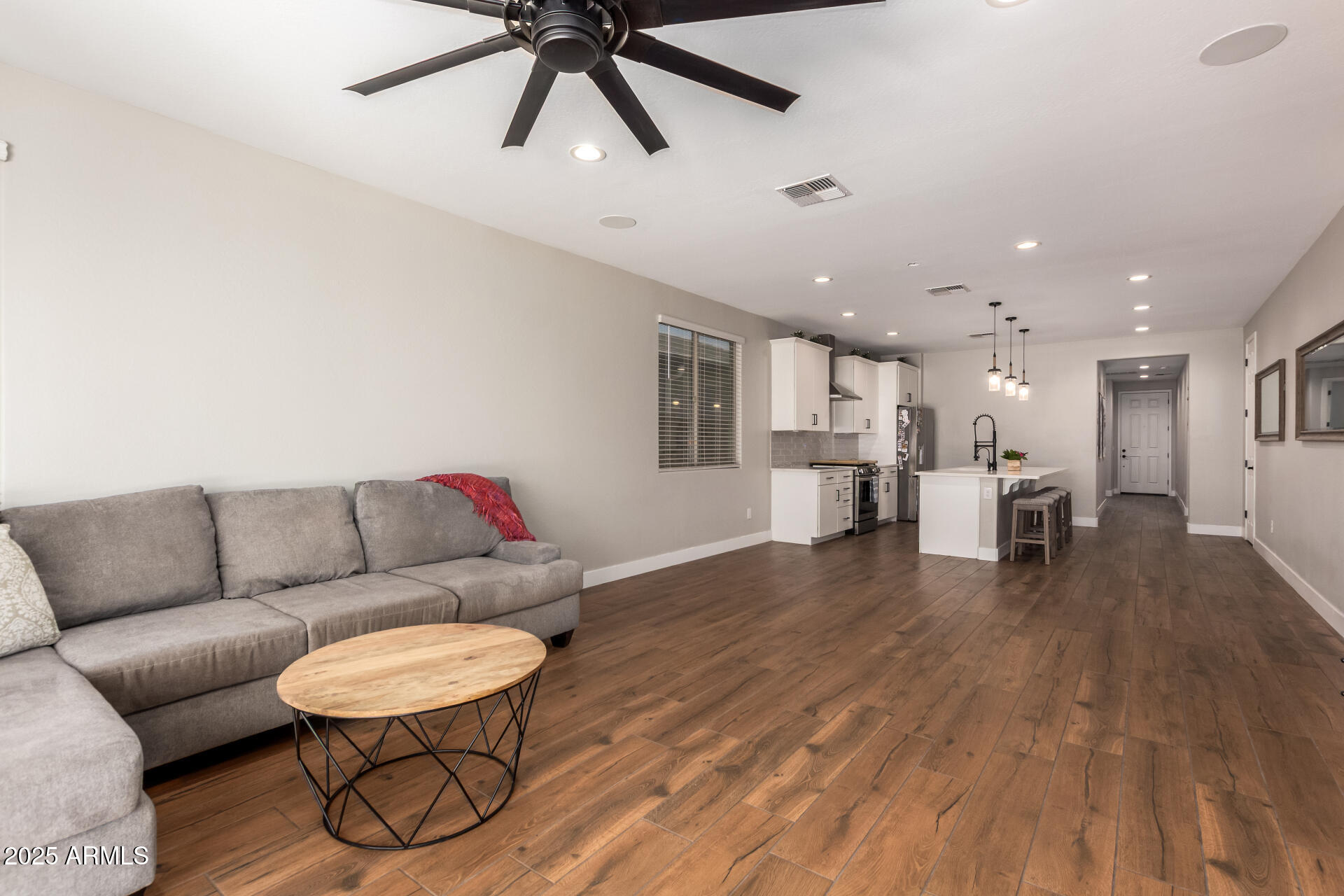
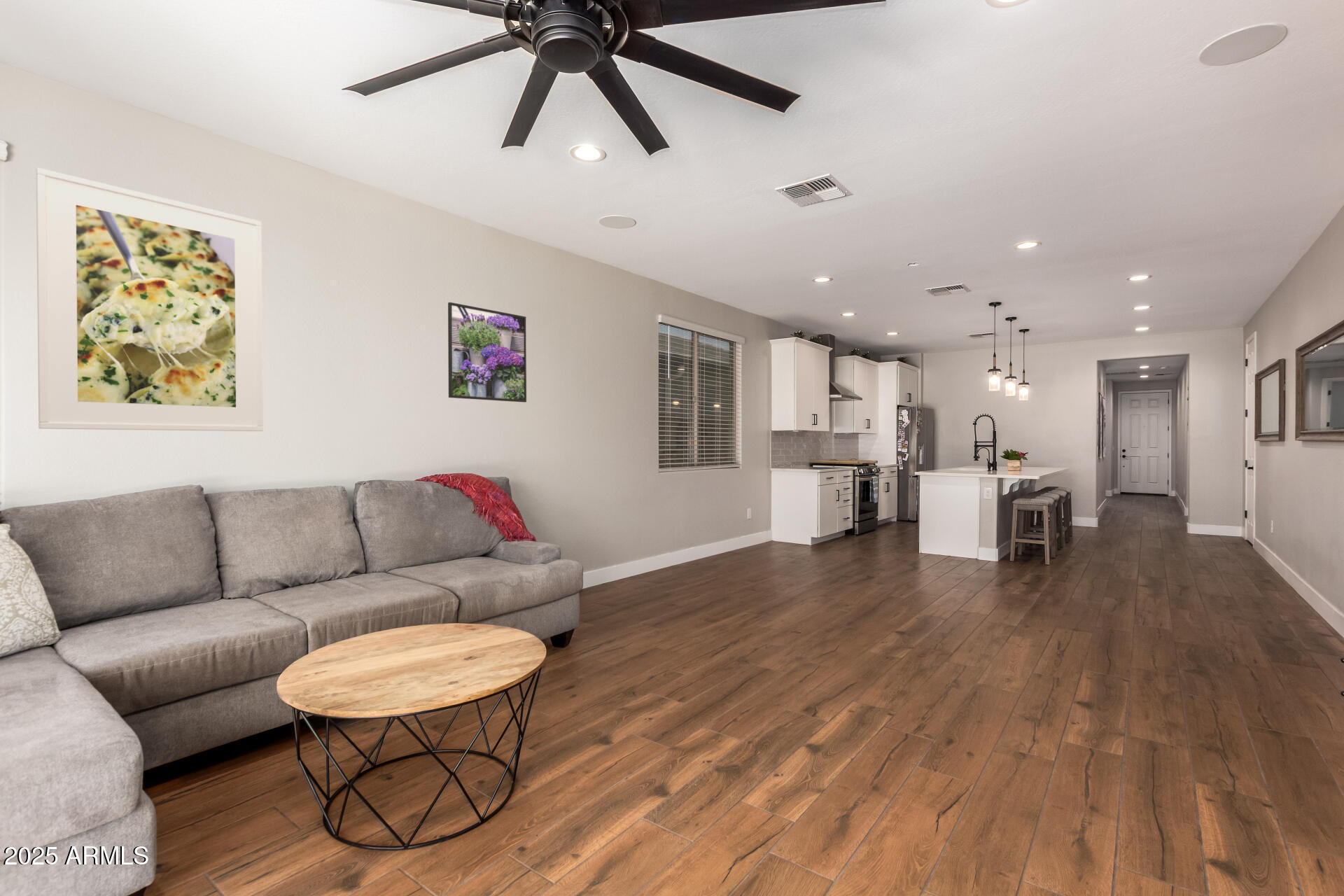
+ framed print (162, 314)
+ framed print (489, 355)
